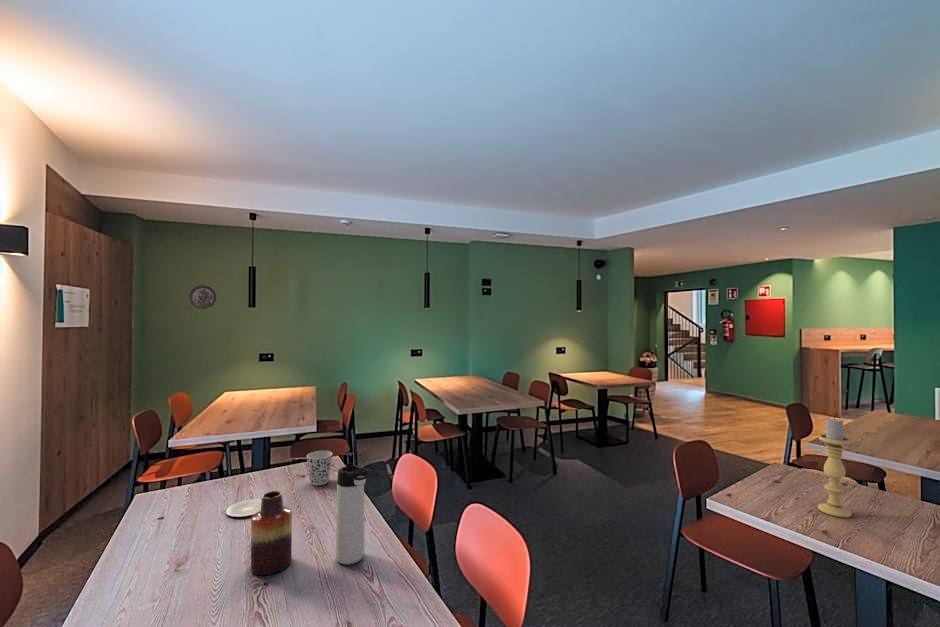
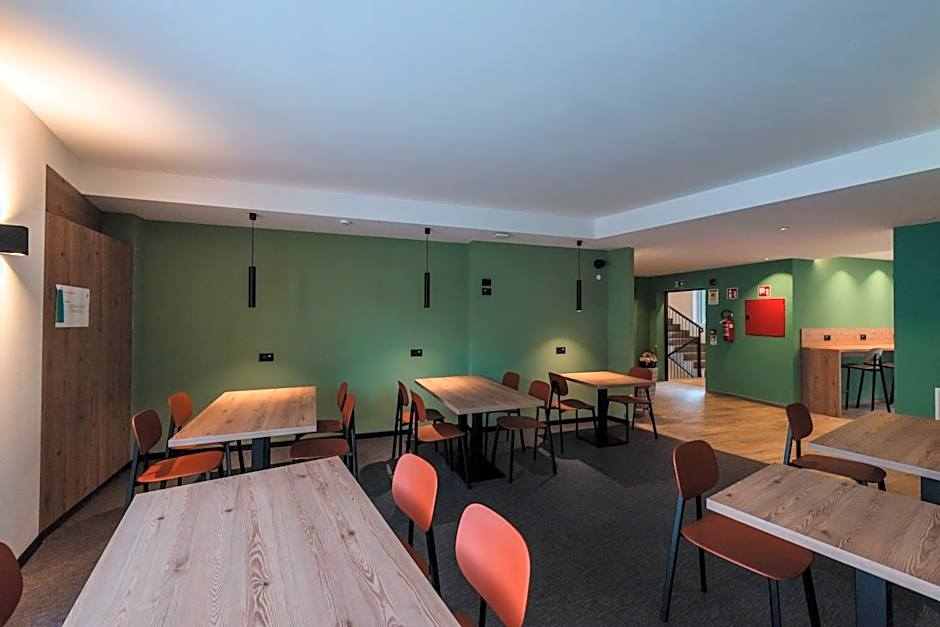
- plate (252, 499)
- candle holder (834, 464)
- cup (319, 468)
- decorative plate (203, 297)
- thermos bottle (353, 513)
- vase (271, 529)
